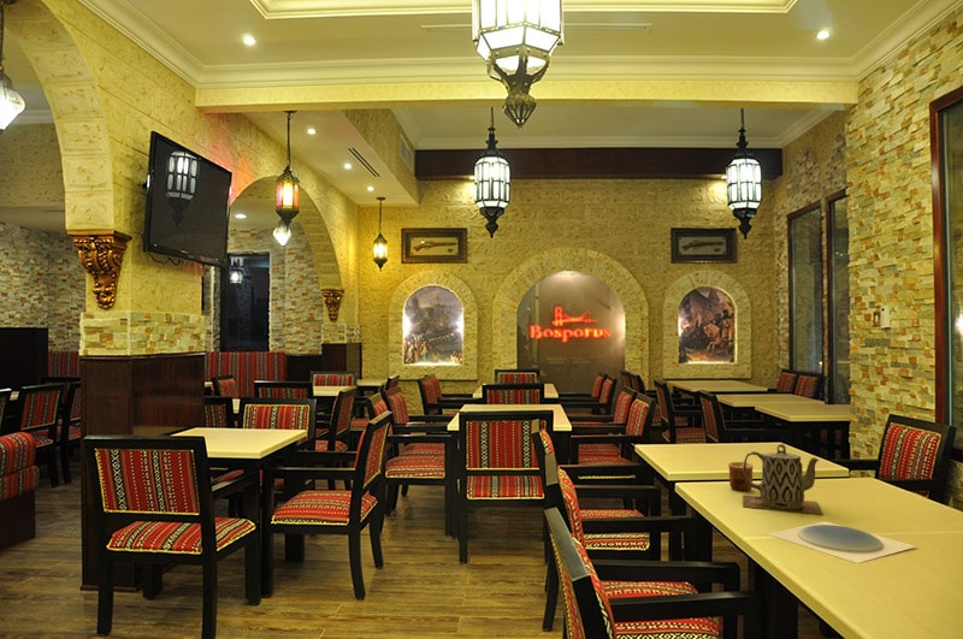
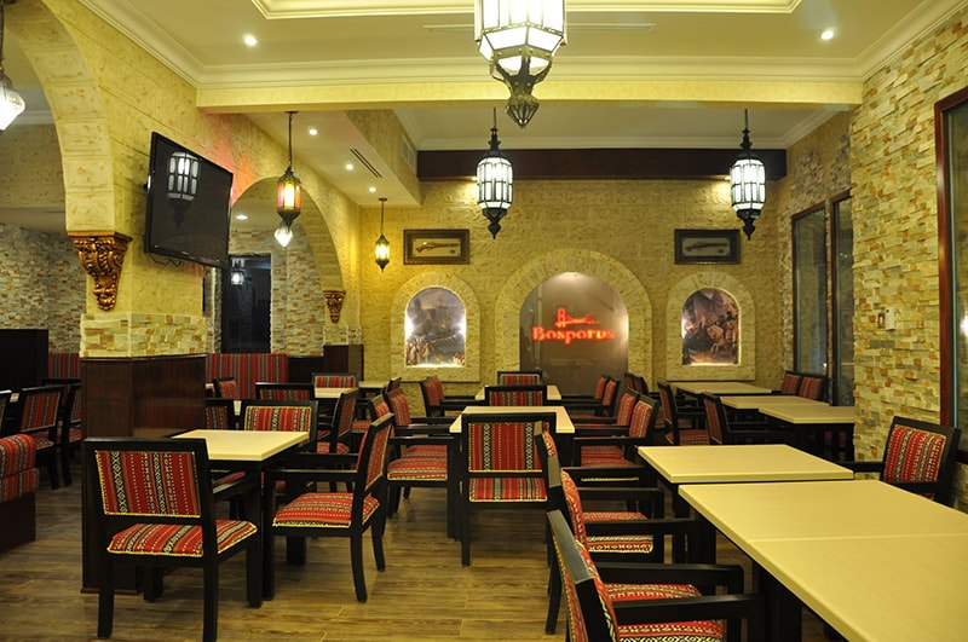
- plate (839, 534)
- teapot (780, 474)
- cup (740, 477)
